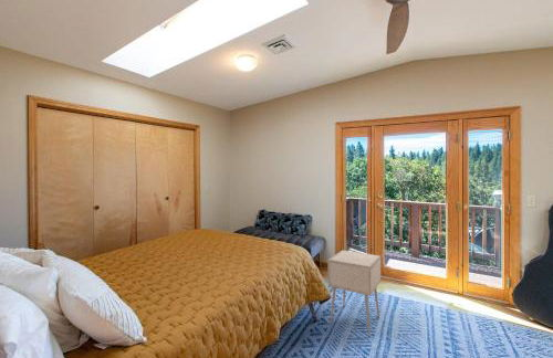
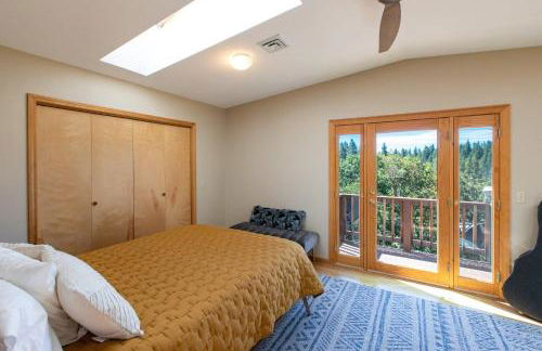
- nightstand (355, 288)
